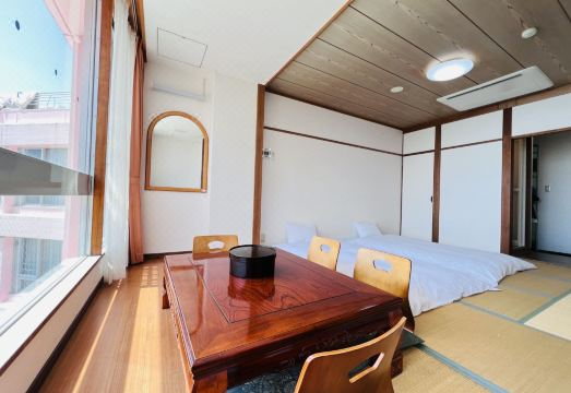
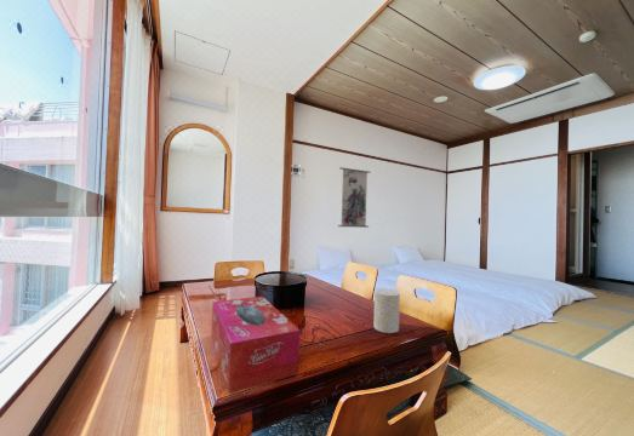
+ cup (385, 309)
+ wall scroll (354, 194)
+ tissue box (250, 333)
